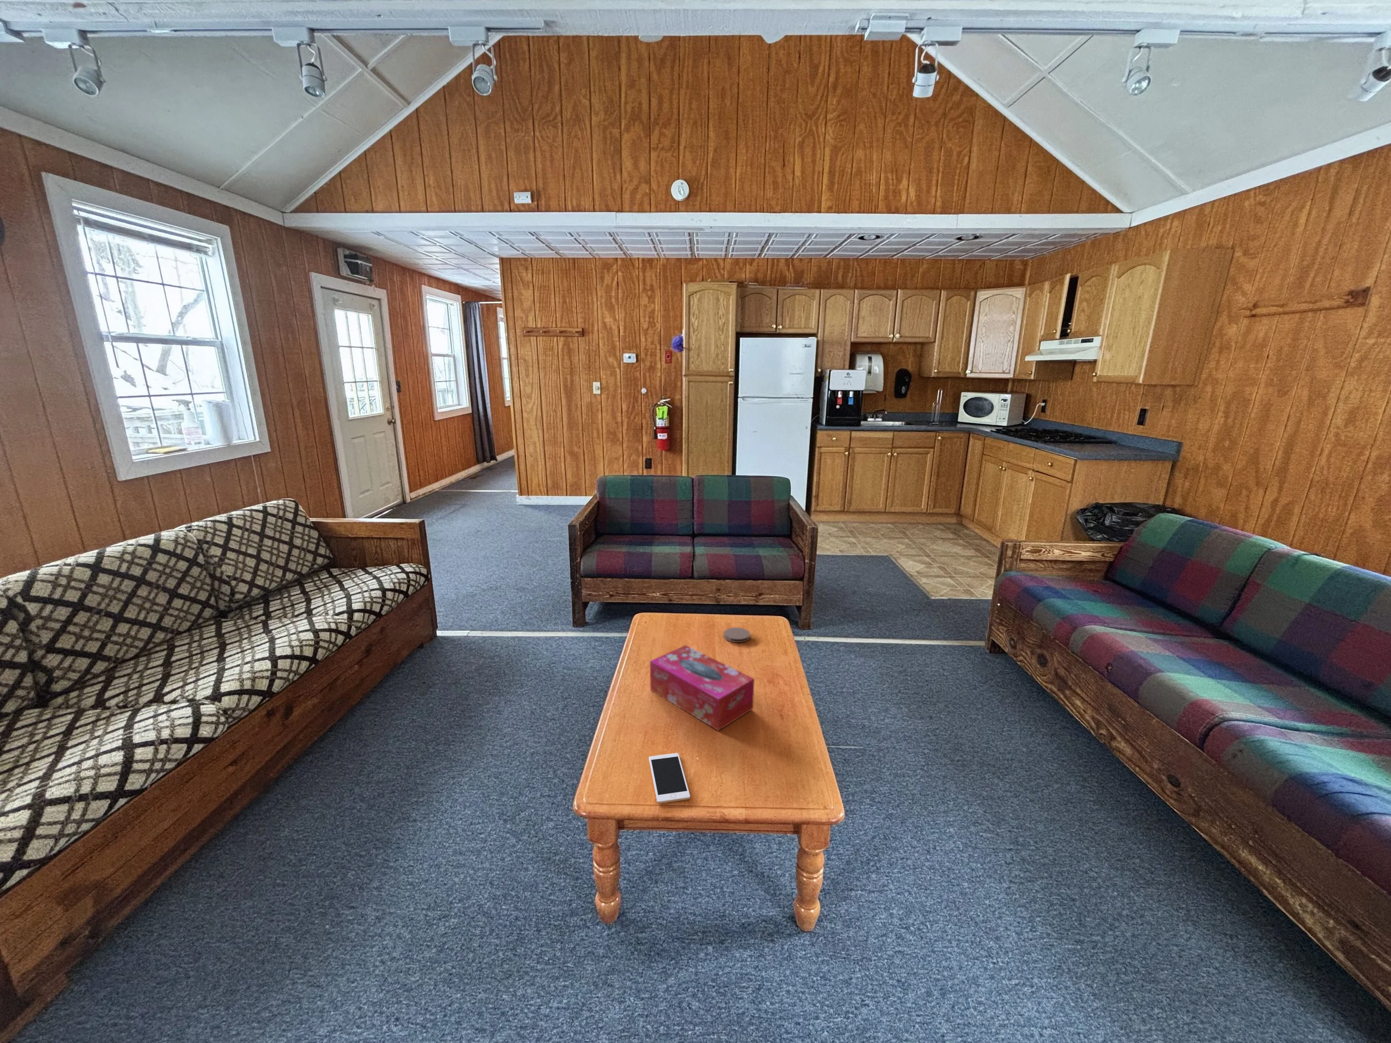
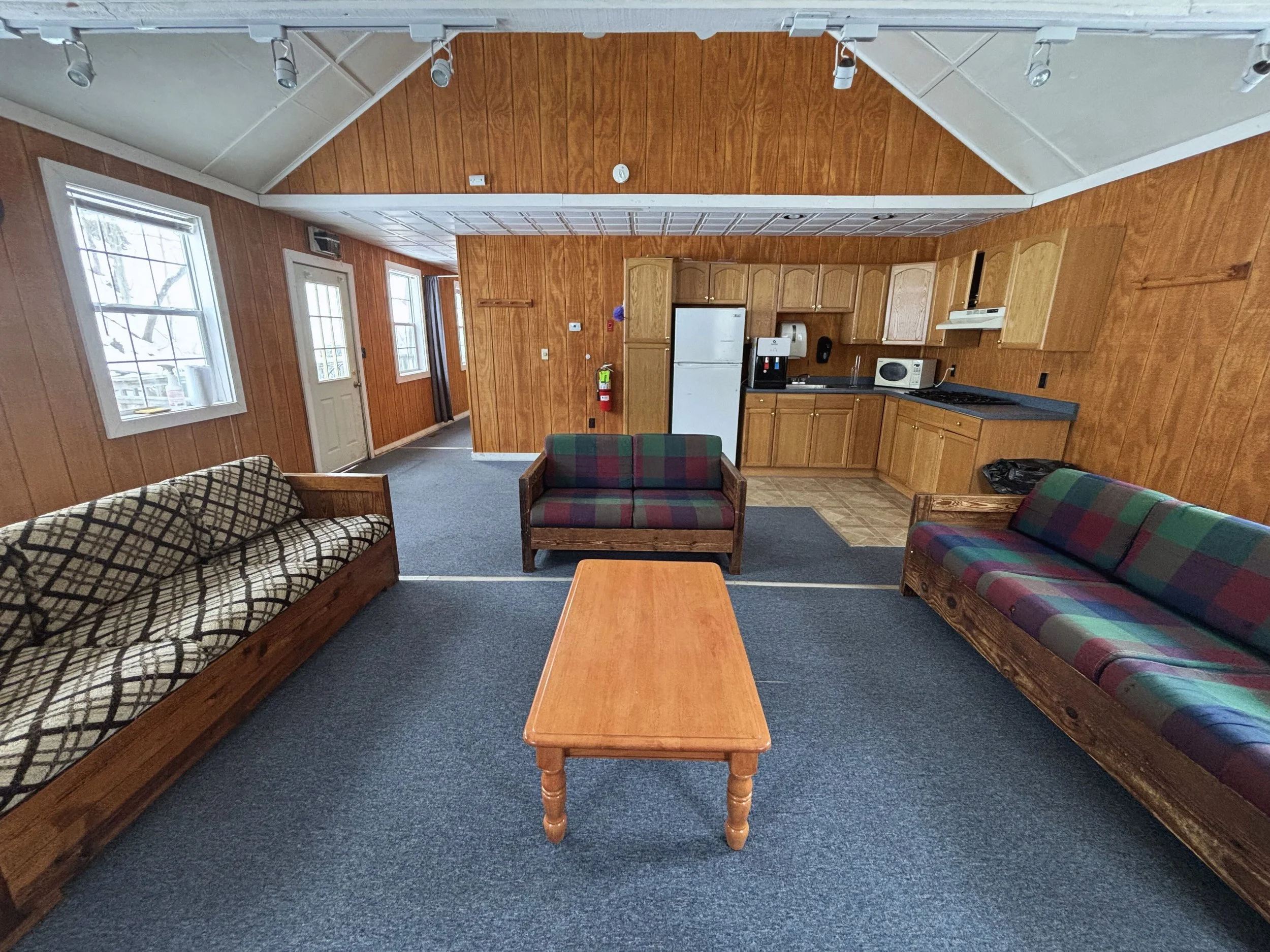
- coaster (737, 634)
- cell phone (668, 777)
- tissue box (700, 685)
